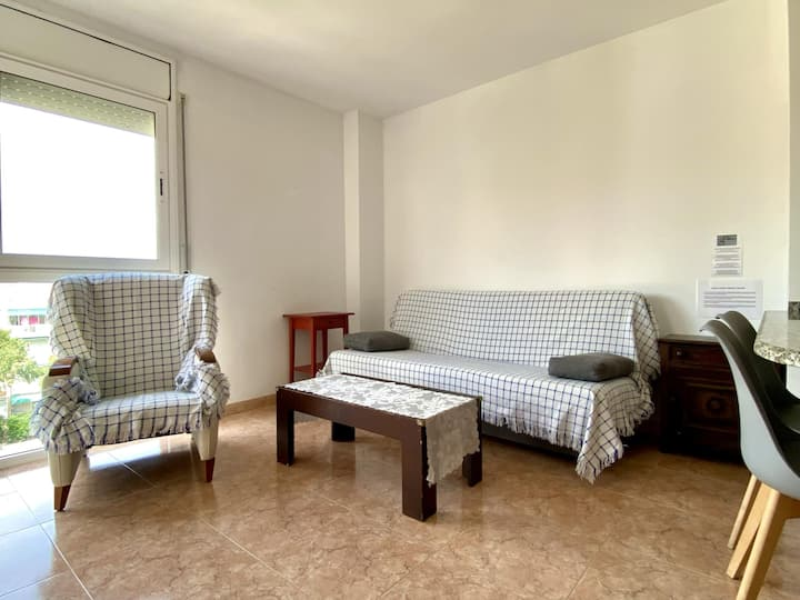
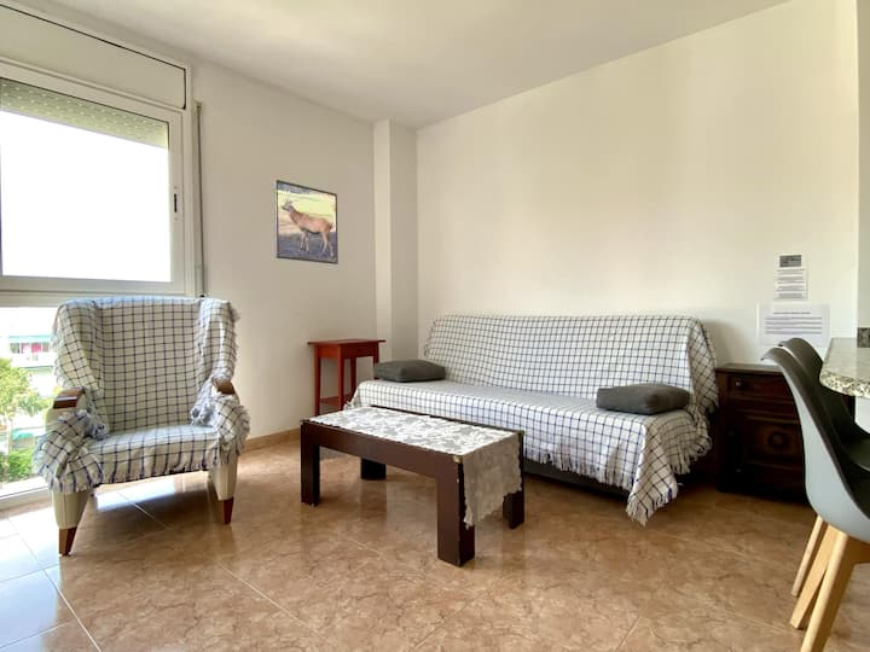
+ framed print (307, 223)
